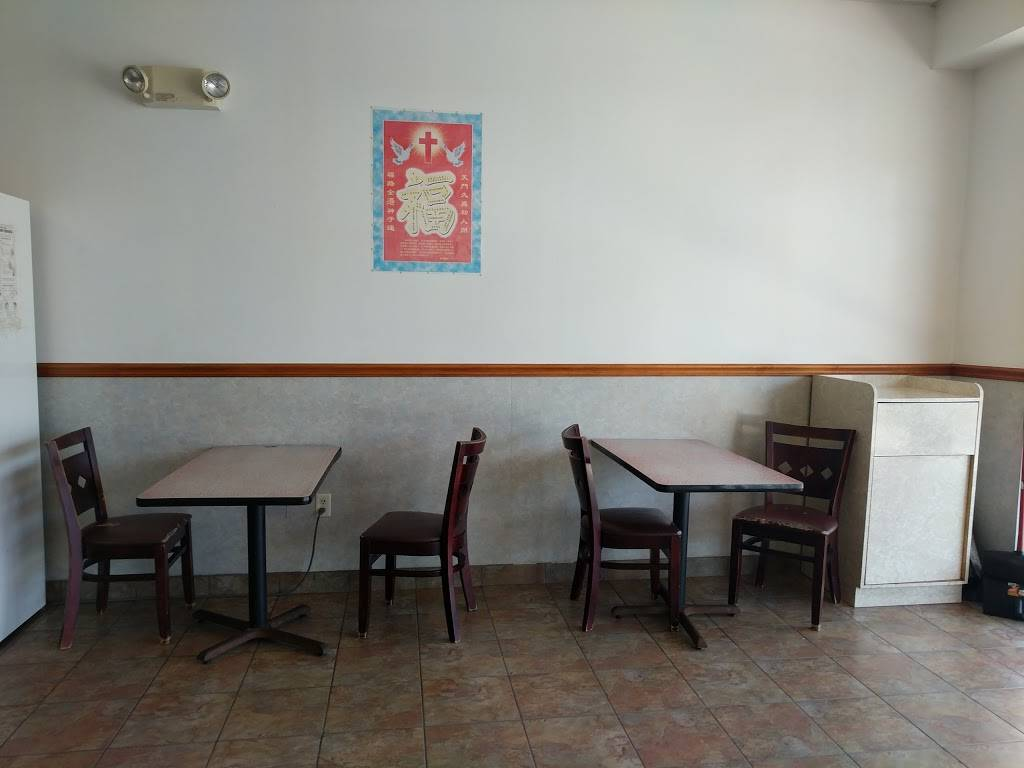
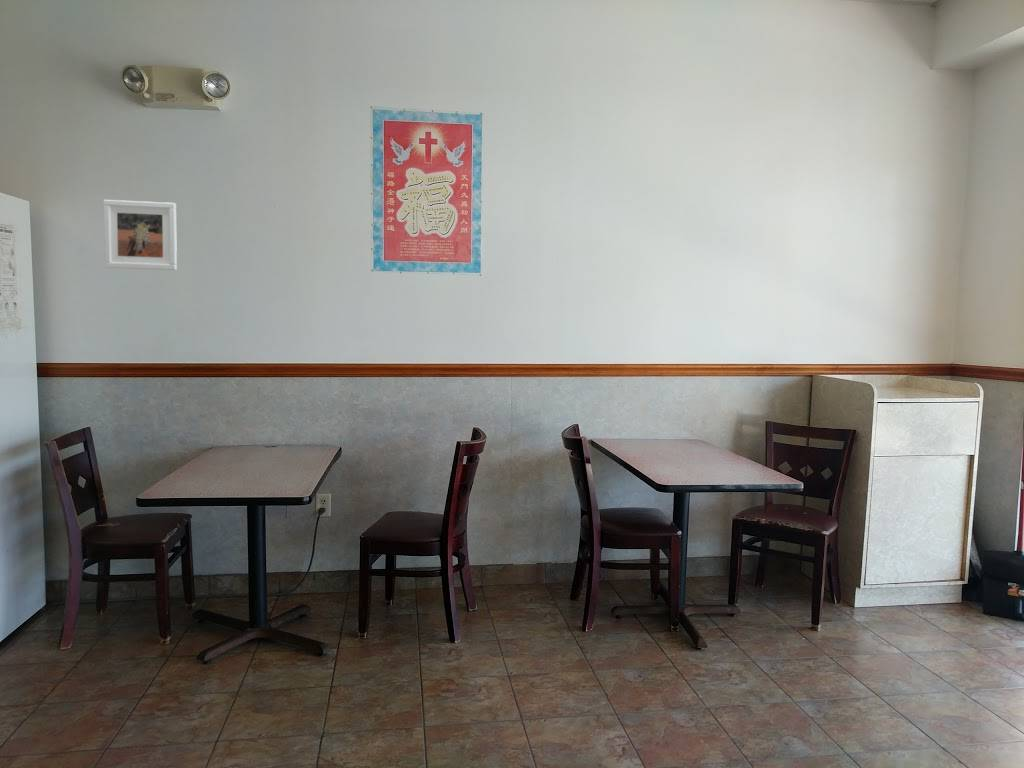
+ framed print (140, 235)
